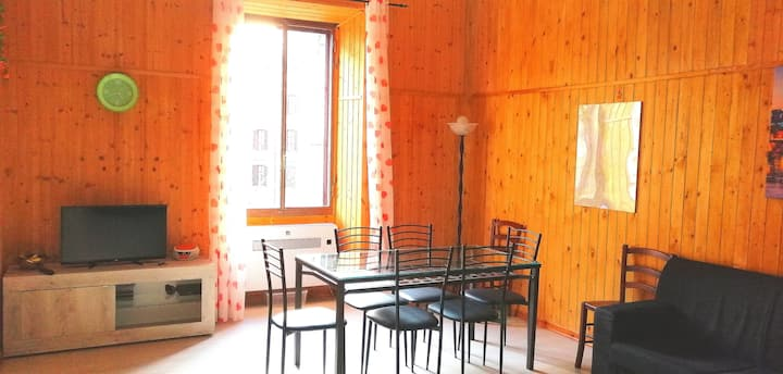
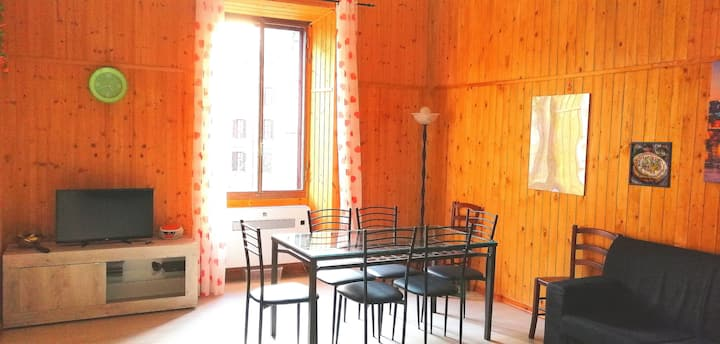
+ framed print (649, 164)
